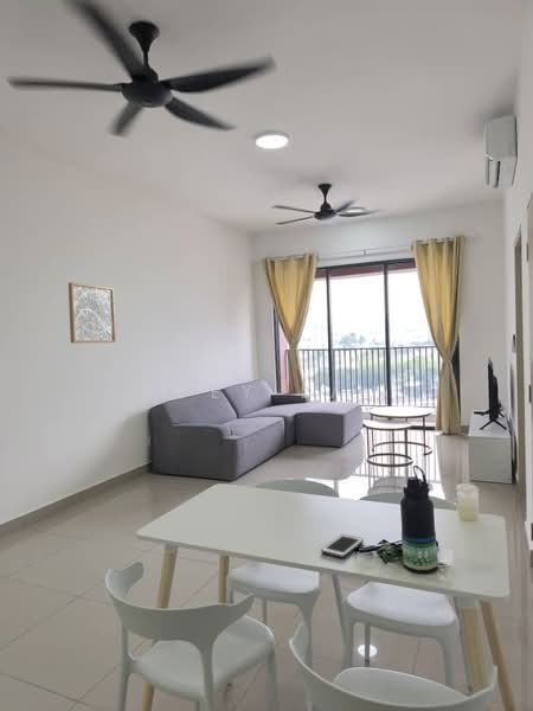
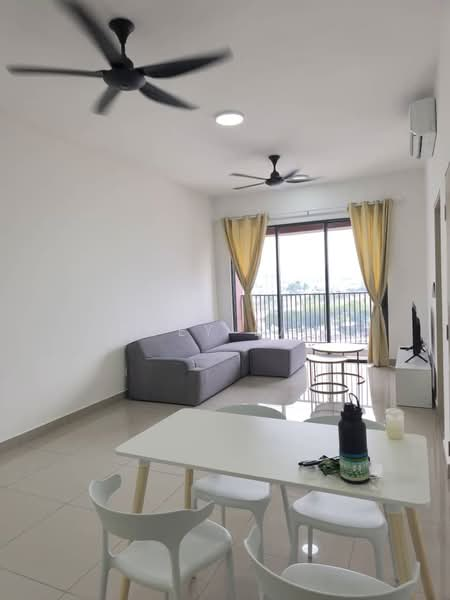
- wall art (92, 314)
- cell phone (342, 545)
